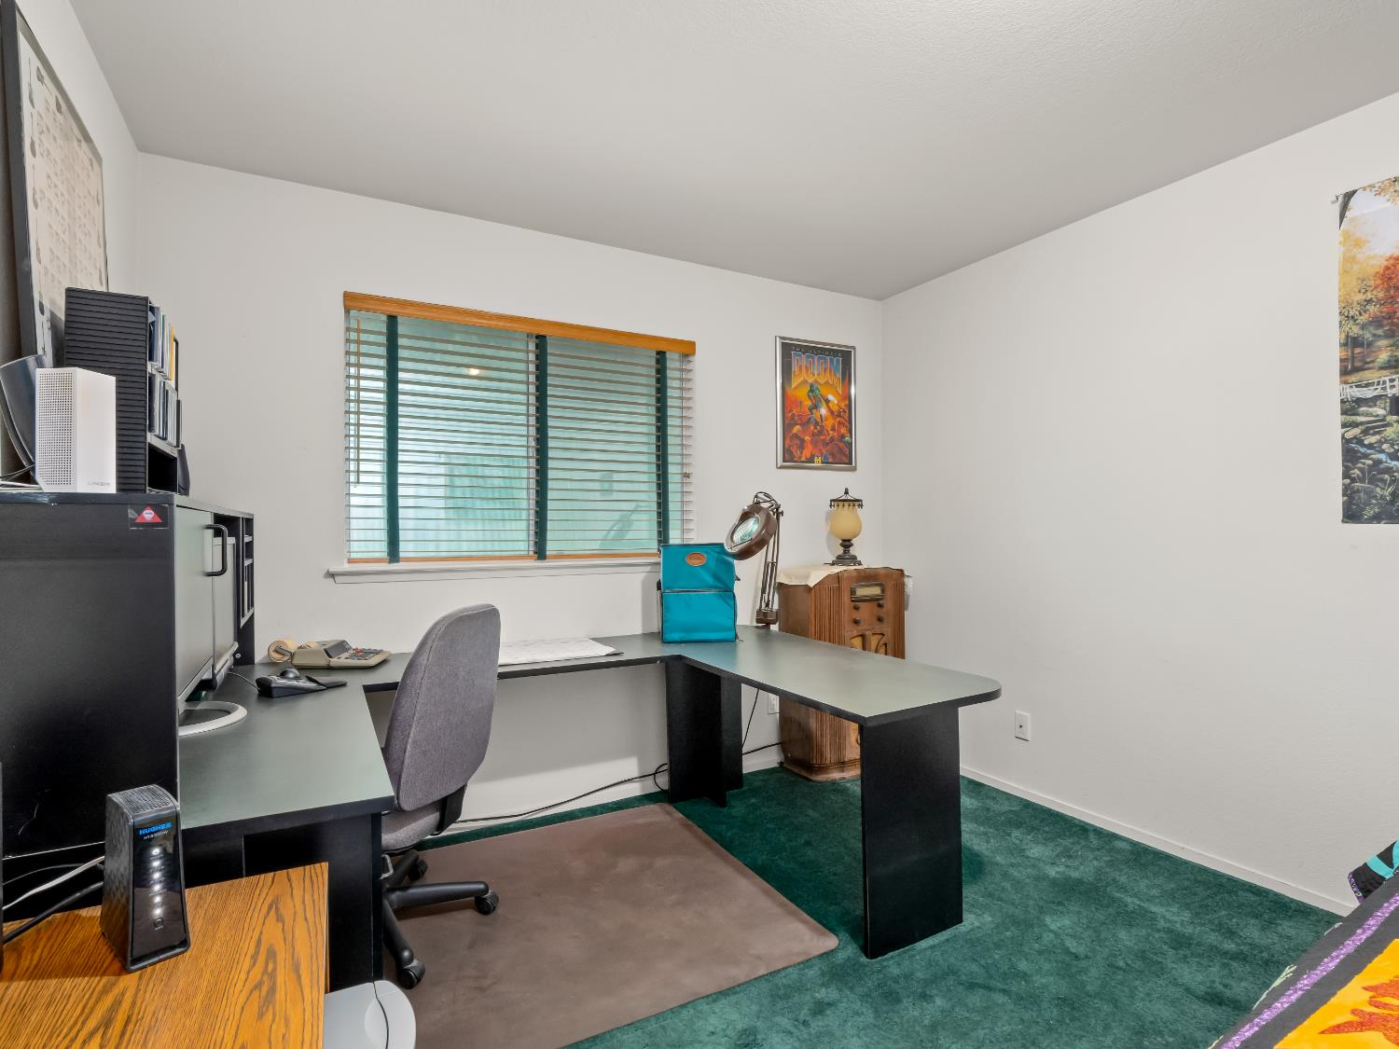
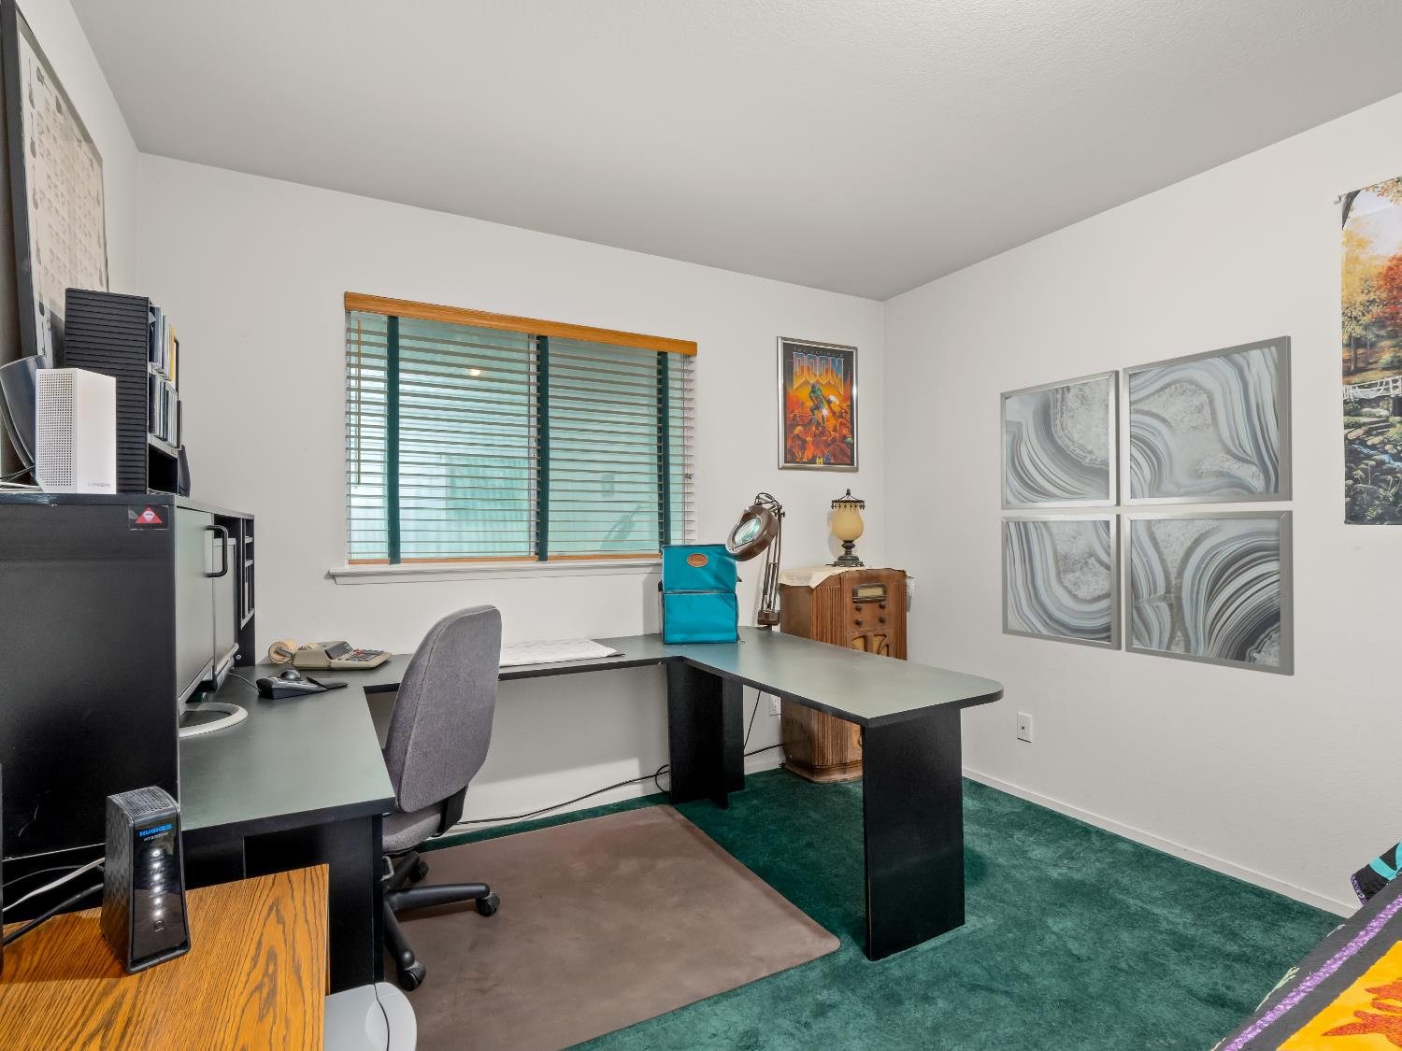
+ wall art (1119, 506)
